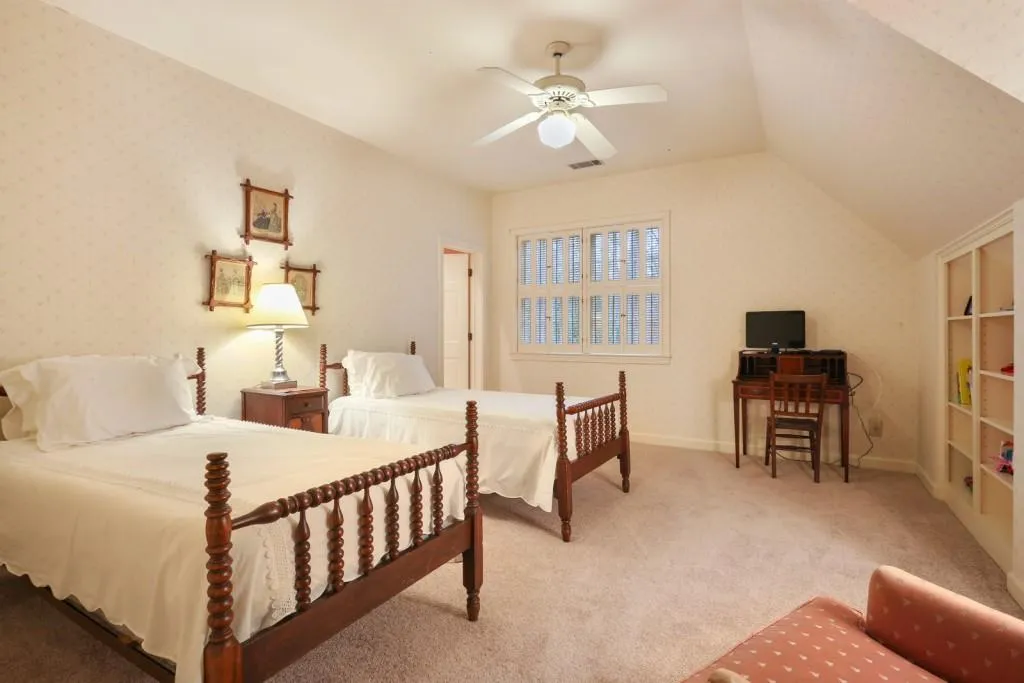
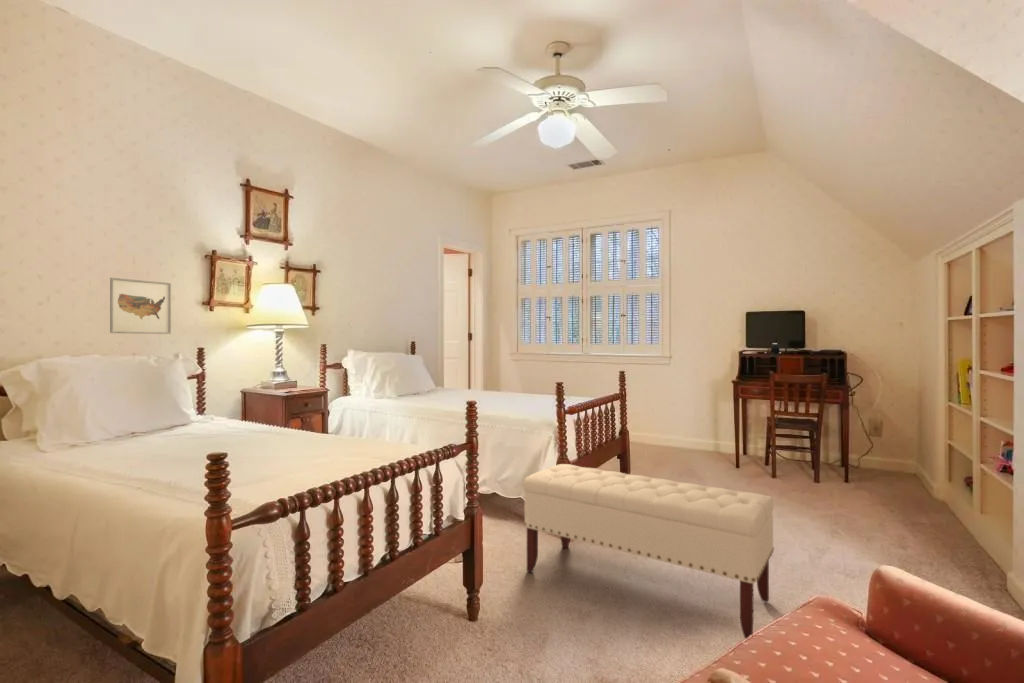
+ wall art (141, 307)
+ bench (640, 534)
